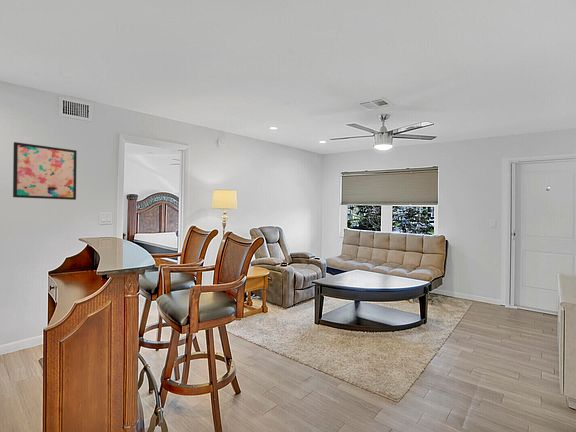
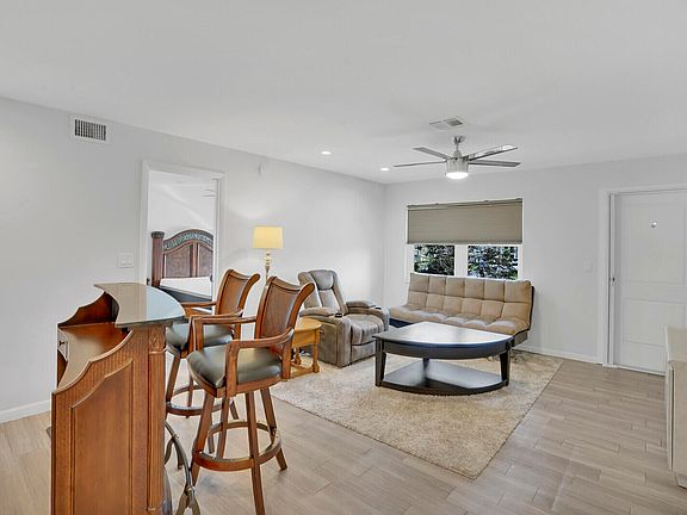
- wall art (46, 172)
